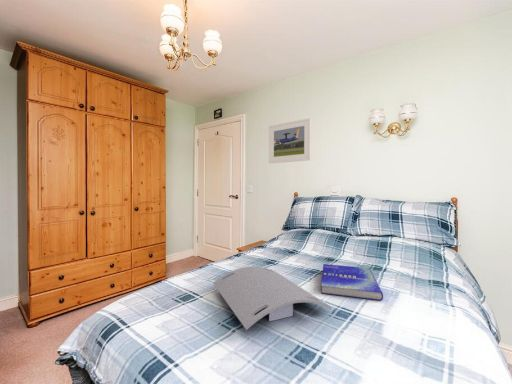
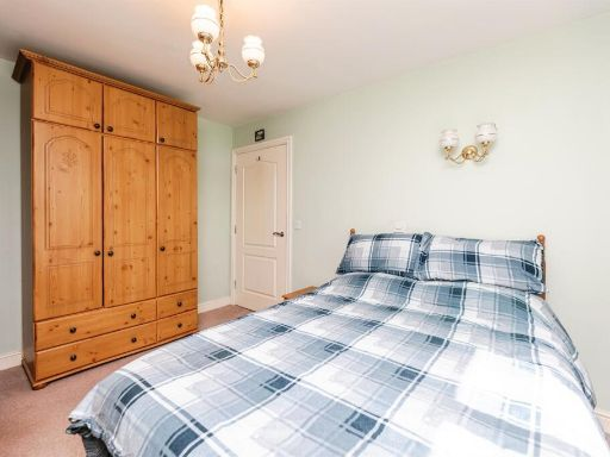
- book (348, 279)
- serving tray (265, 292)
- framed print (288, 142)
